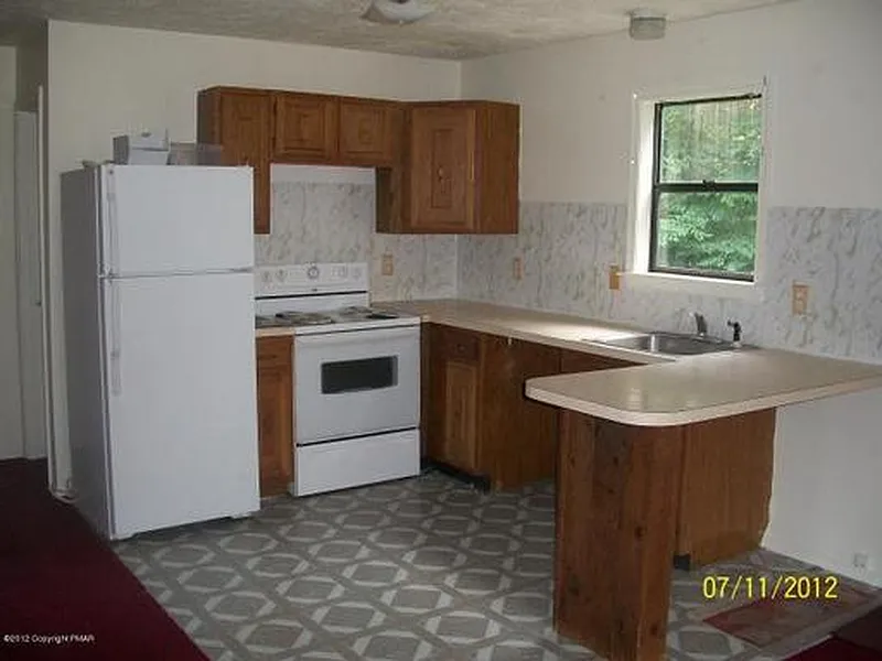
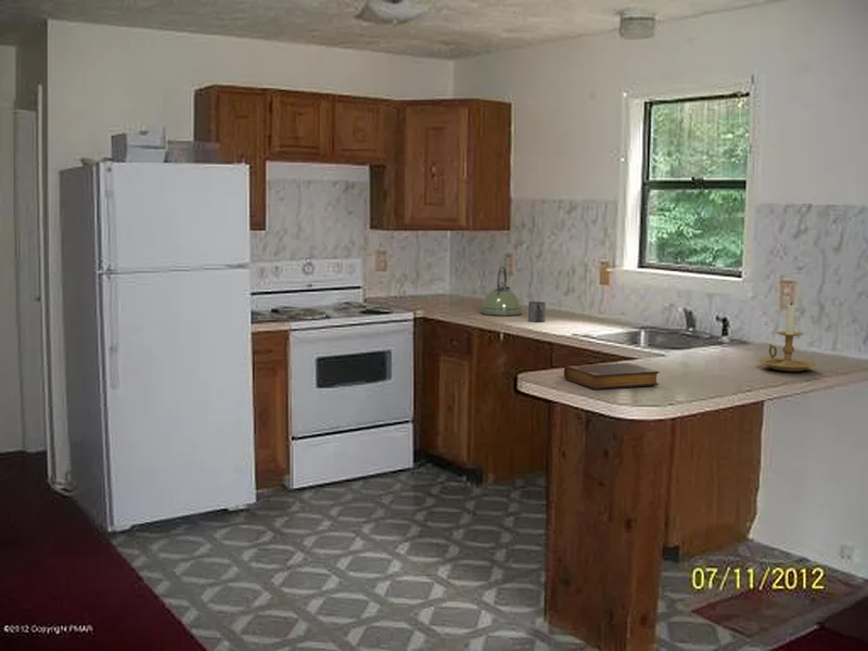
+ mug (537, 311)
+ kettle (502, 289)
+ book (610, 374)
+ candle holder (789, 335)
